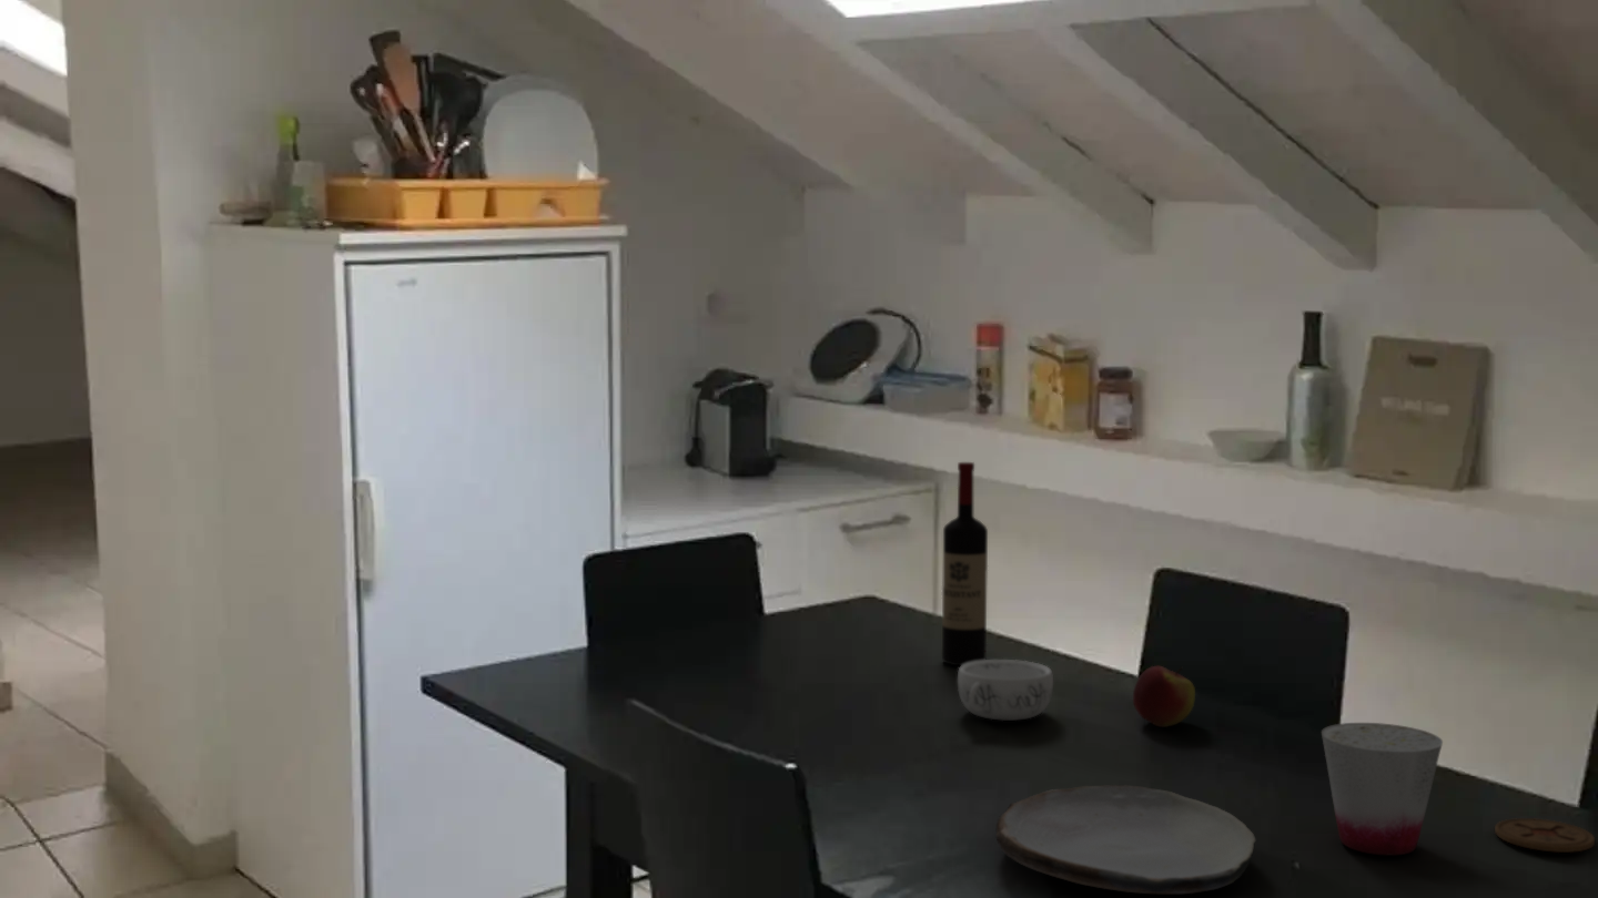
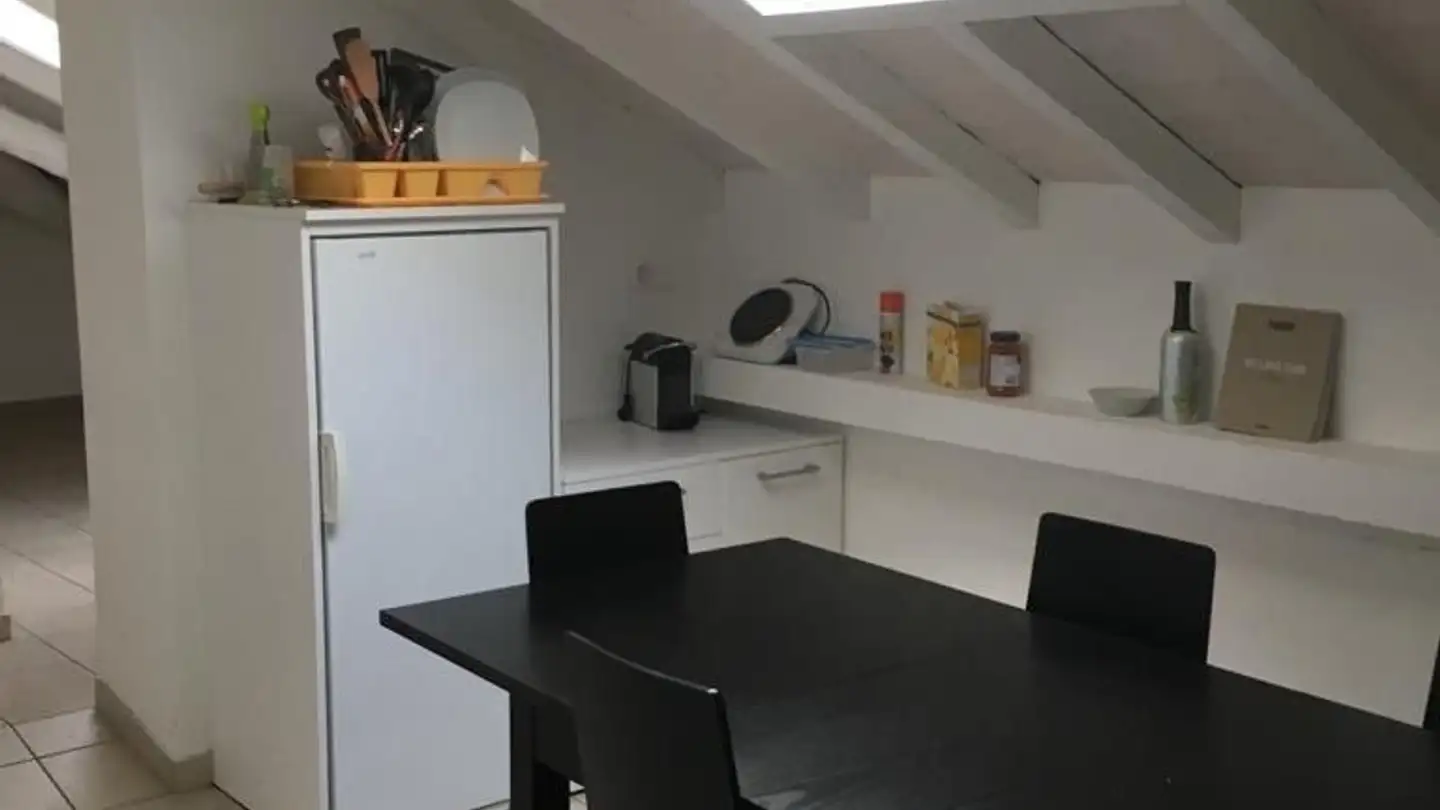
- wine bottle (964, 562)
- cup (1379, 790)
- plate (1123, 840)
- coaster (1544, 835)
- apple (1164, 695)
- decorative bowl (1000, 693)
